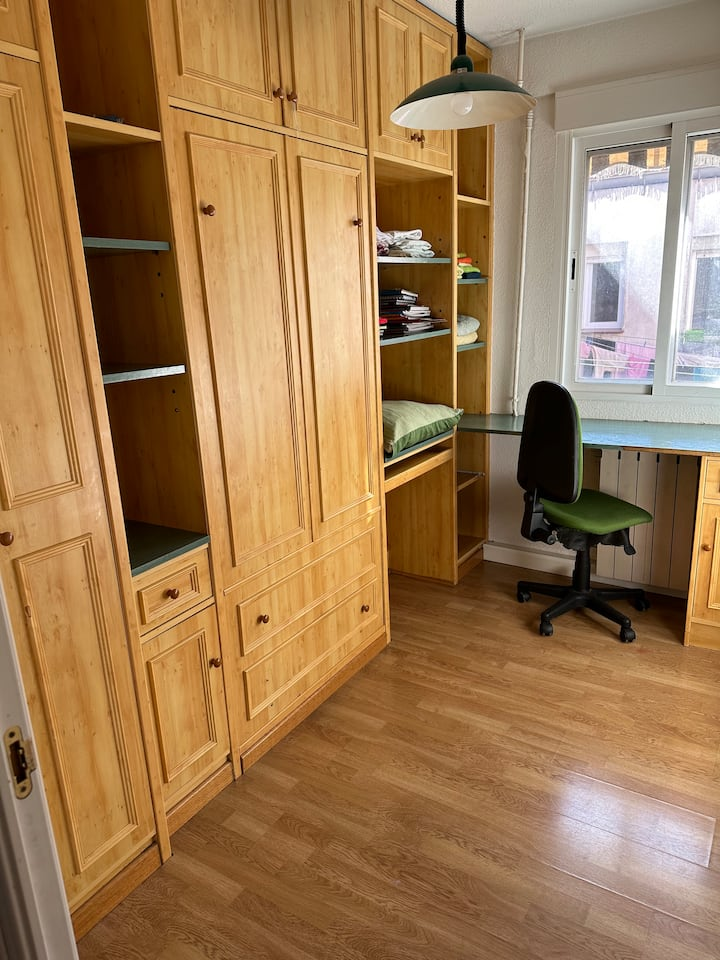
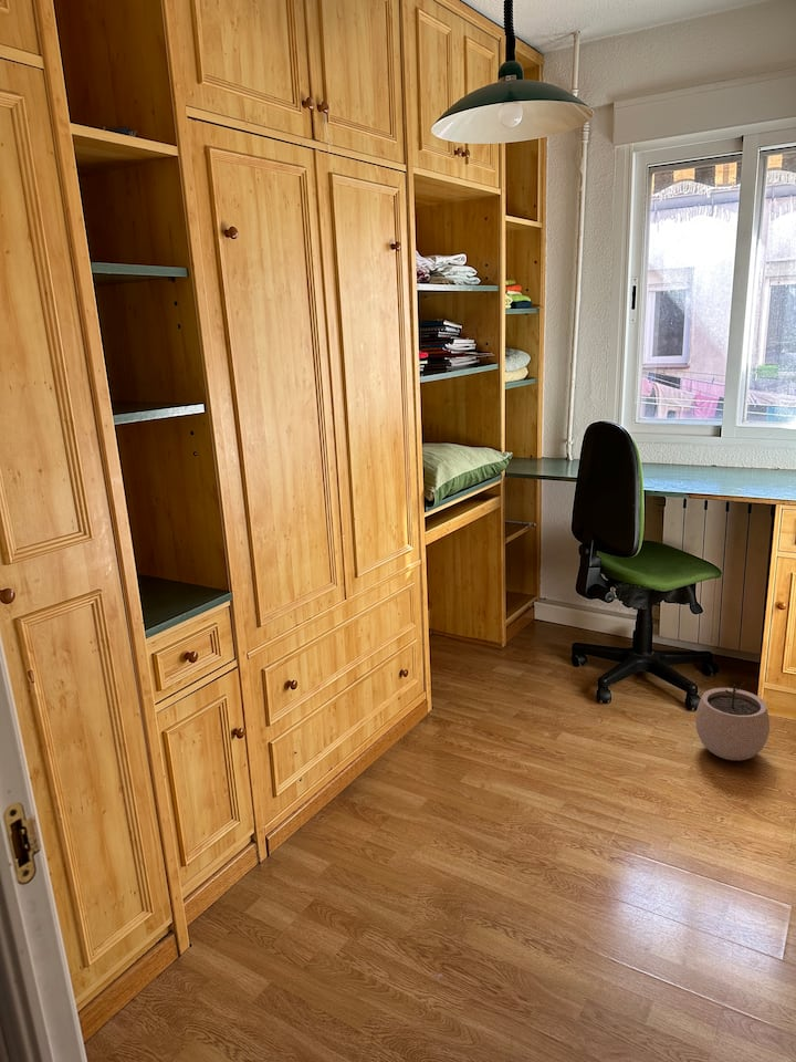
+ plant pot (732, 716)
